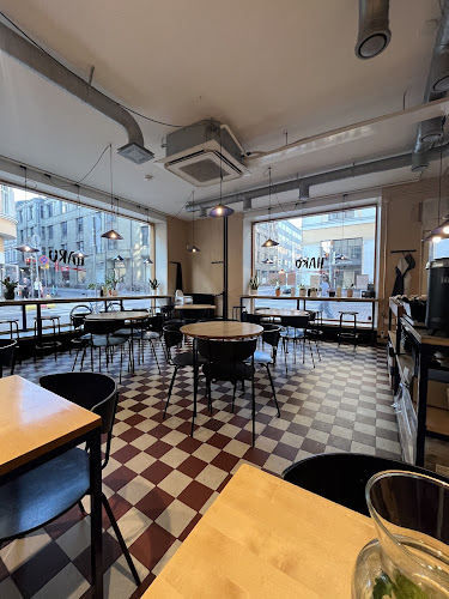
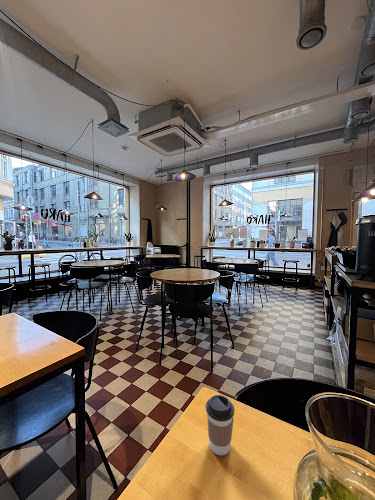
+ coffee cup (219, 423)
